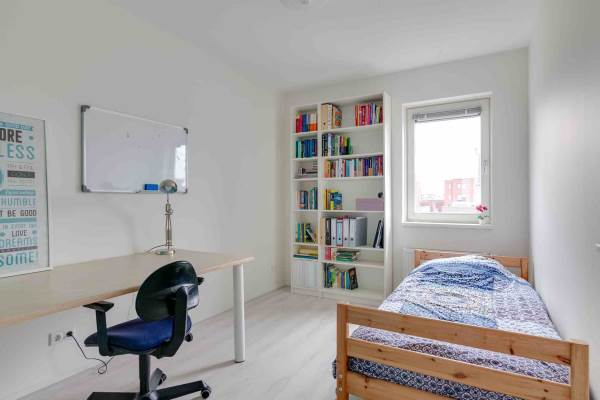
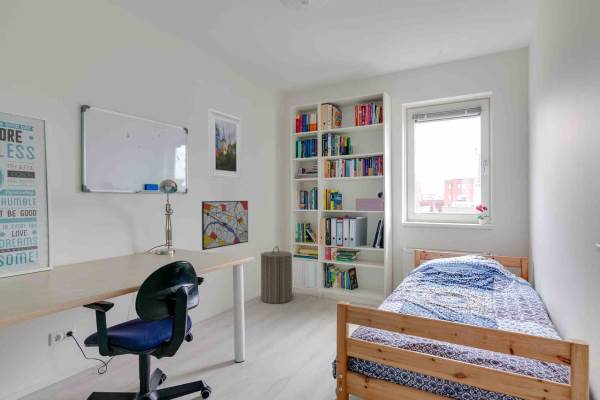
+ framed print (225, 146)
+ laundry hamper (276, 272)
+ wall art (226, 223)
